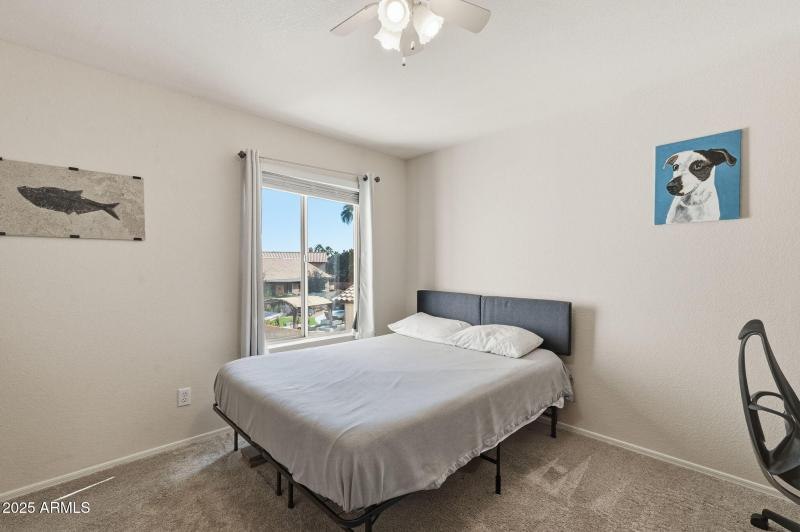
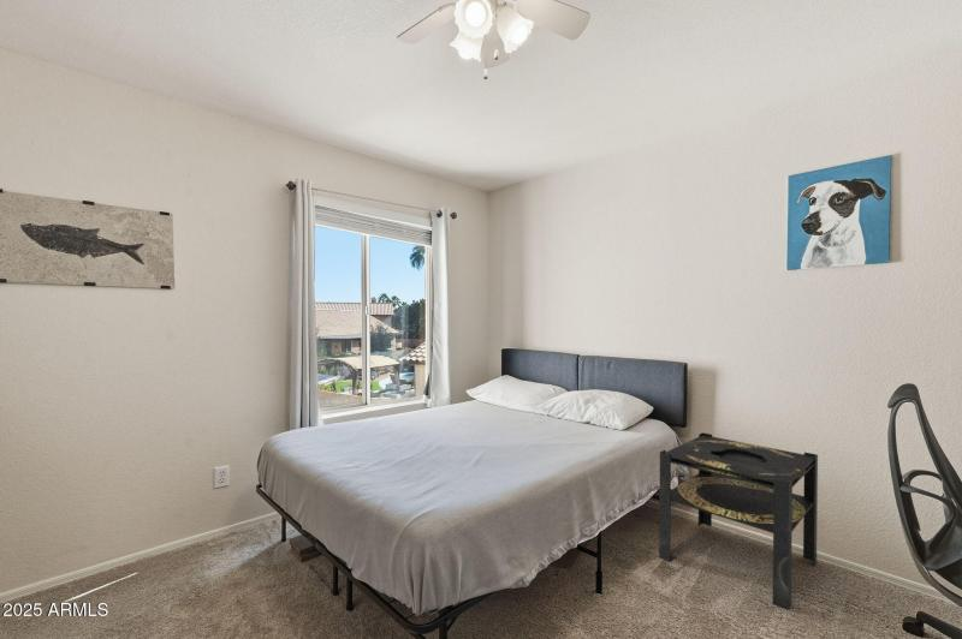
+ side table (737, 506)
